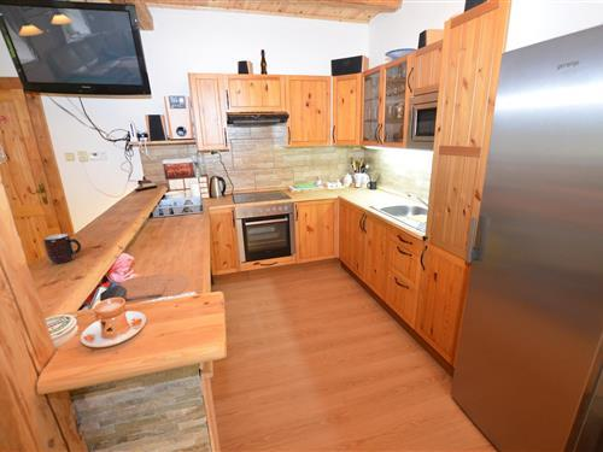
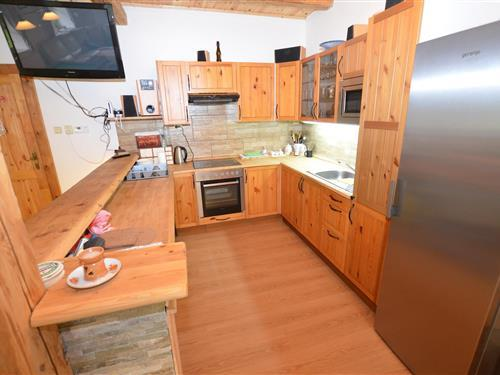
- mug (63, 247)
